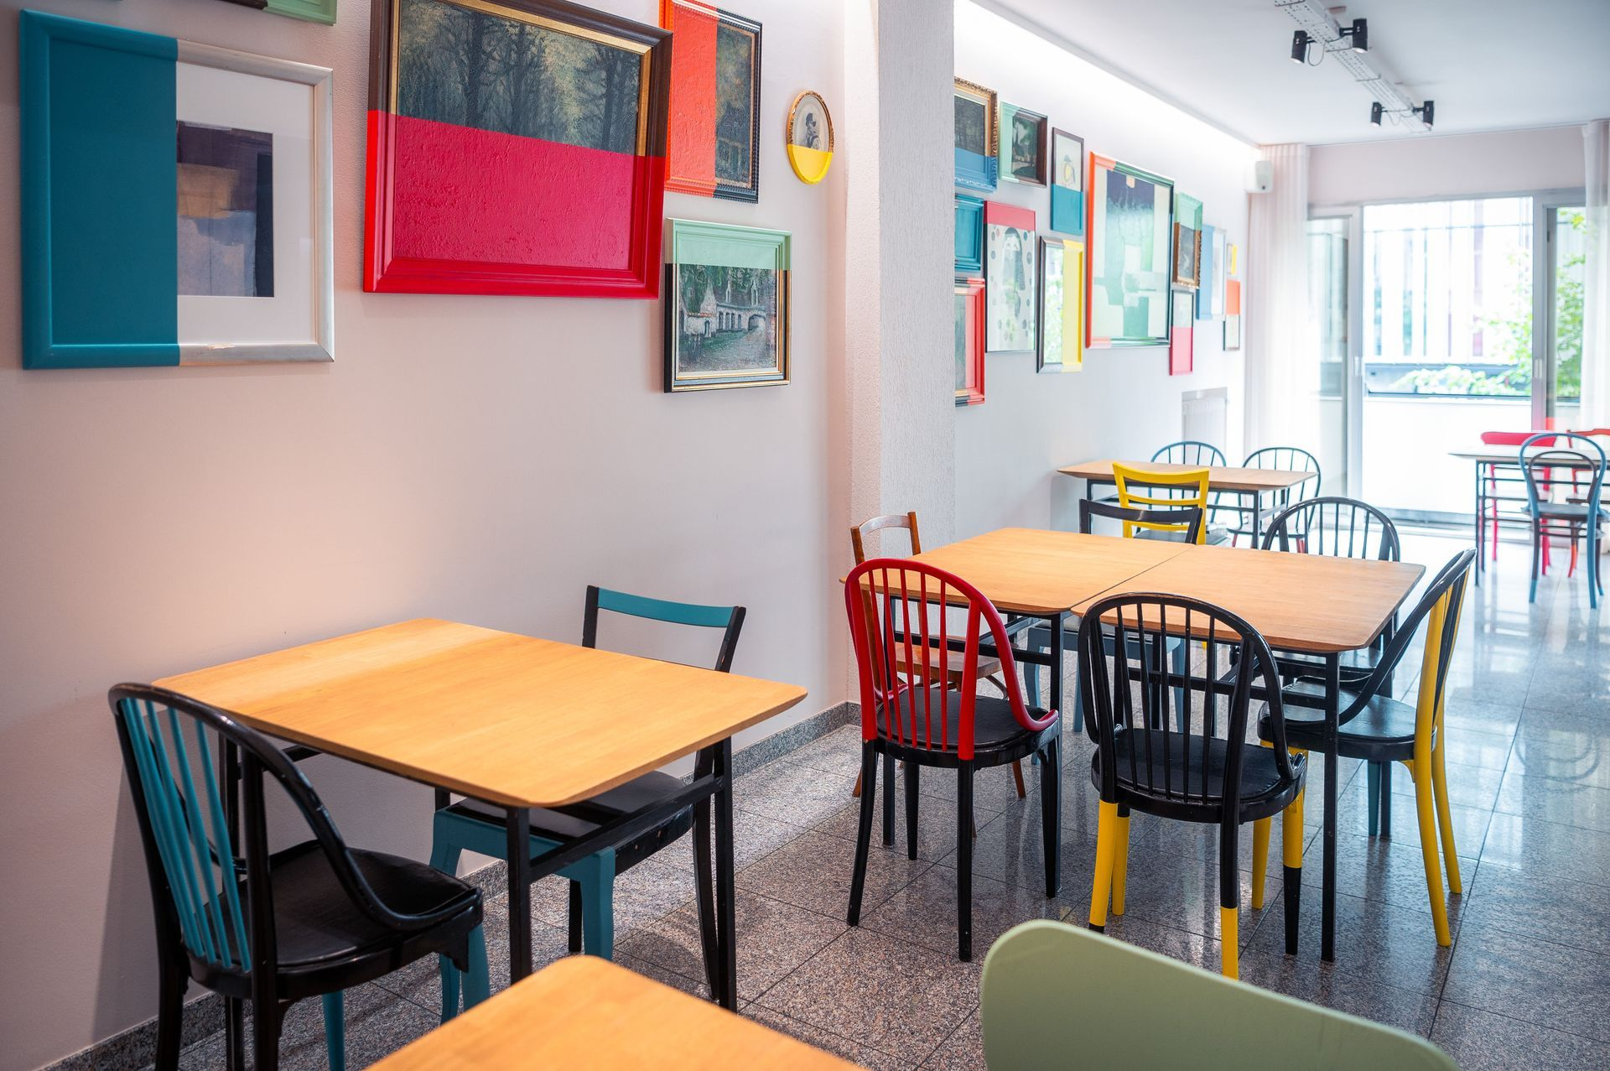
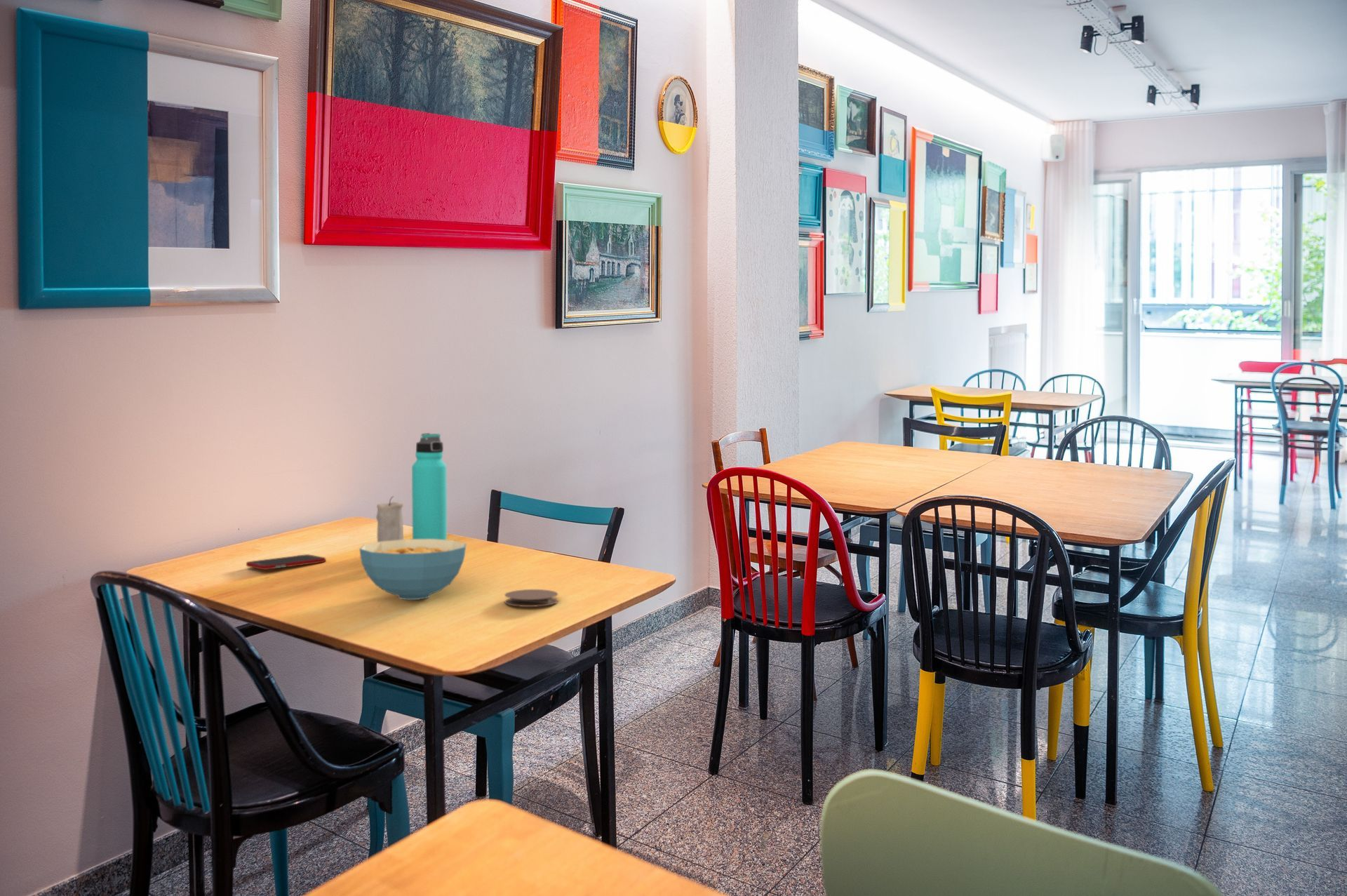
+ candle (391, 531)
+ cereal bowl (414, 571)
+ coaster (531, 598)
+ cell phone (286, 562)
+ thermos bottle (429, 490)
